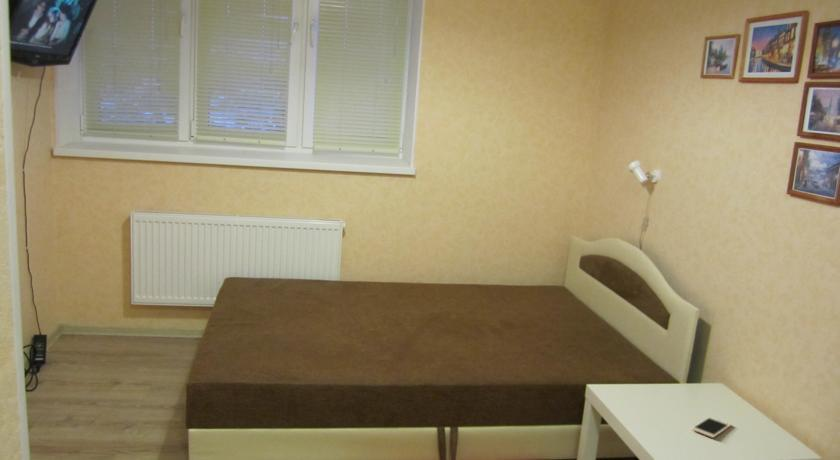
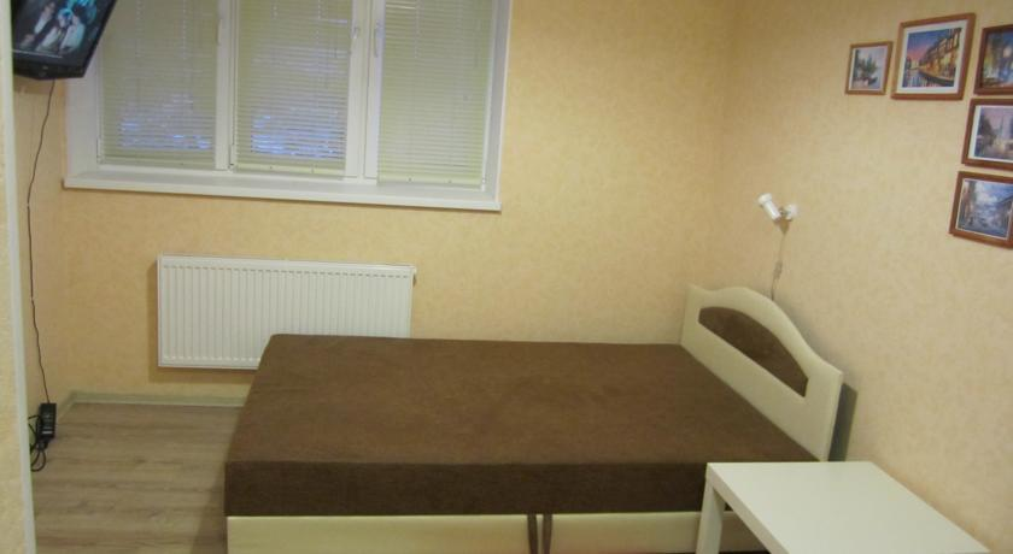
- cell phone (711, 426)
